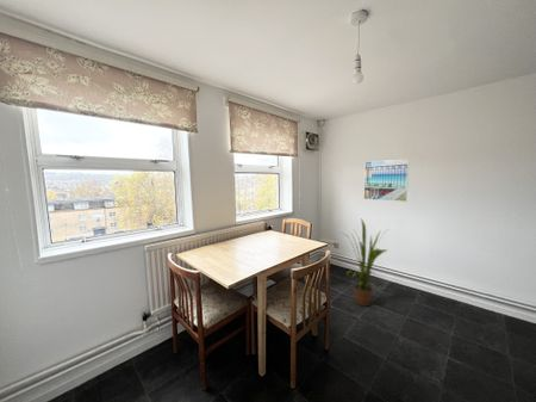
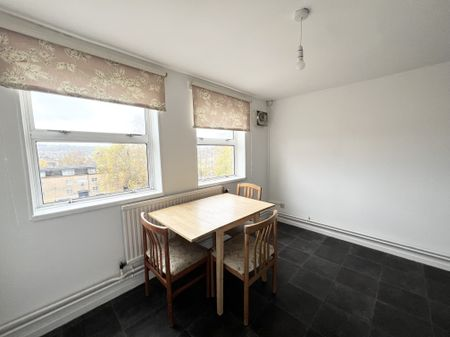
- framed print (384, 180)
- house plant (361, 261)
